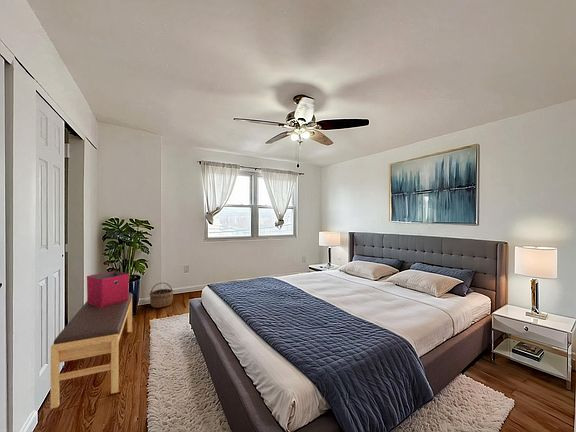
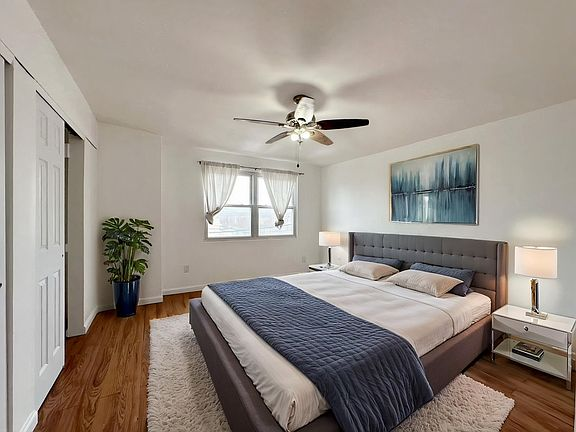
- wicker basket (161, 293)
- storage bin (108, 288)
- bench (101, 335)
